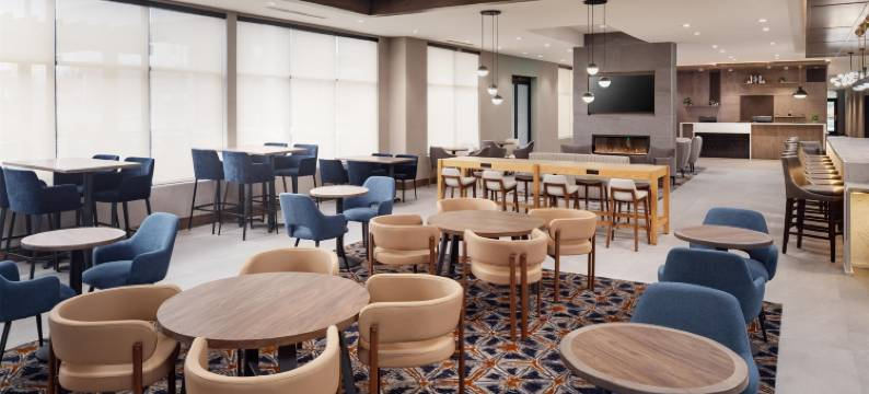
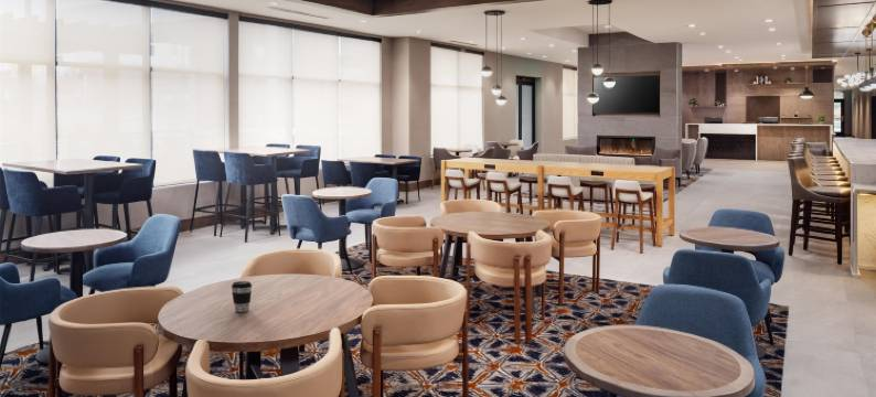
+ coffee cup (242, 296)
